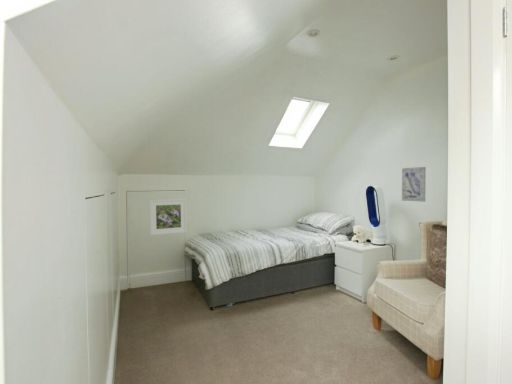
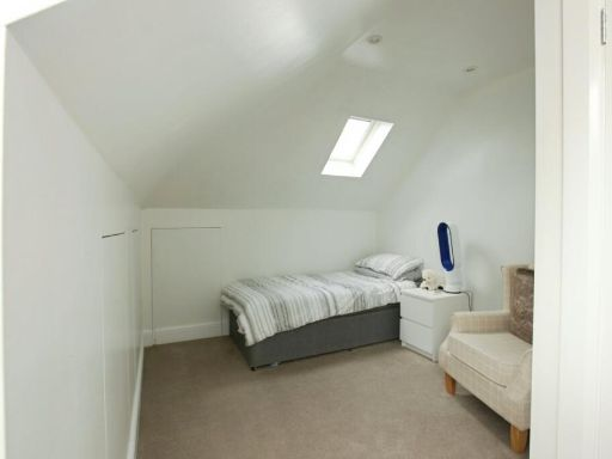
- wall art (413, 184)
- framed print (168, 216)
